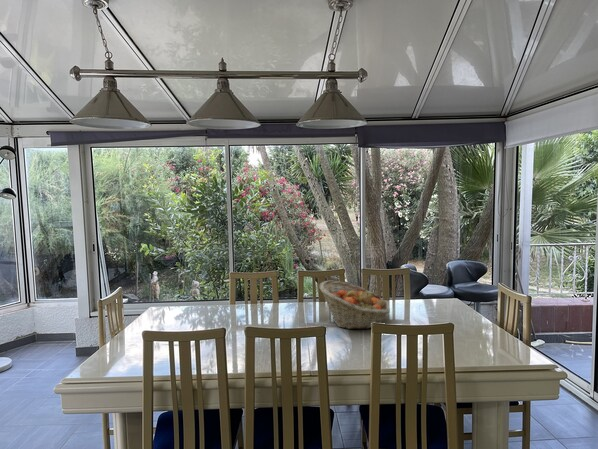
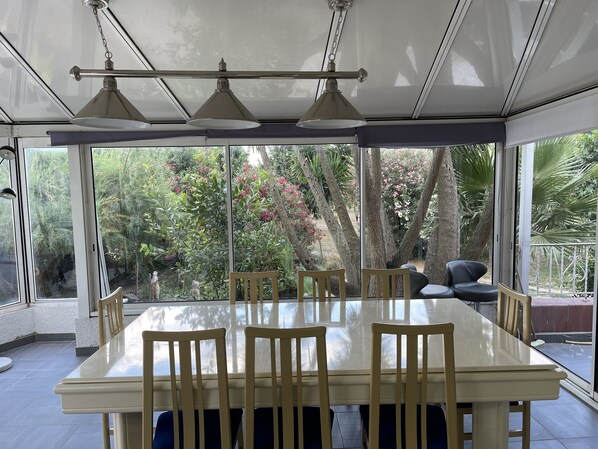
- fruit basket (354, 302)
